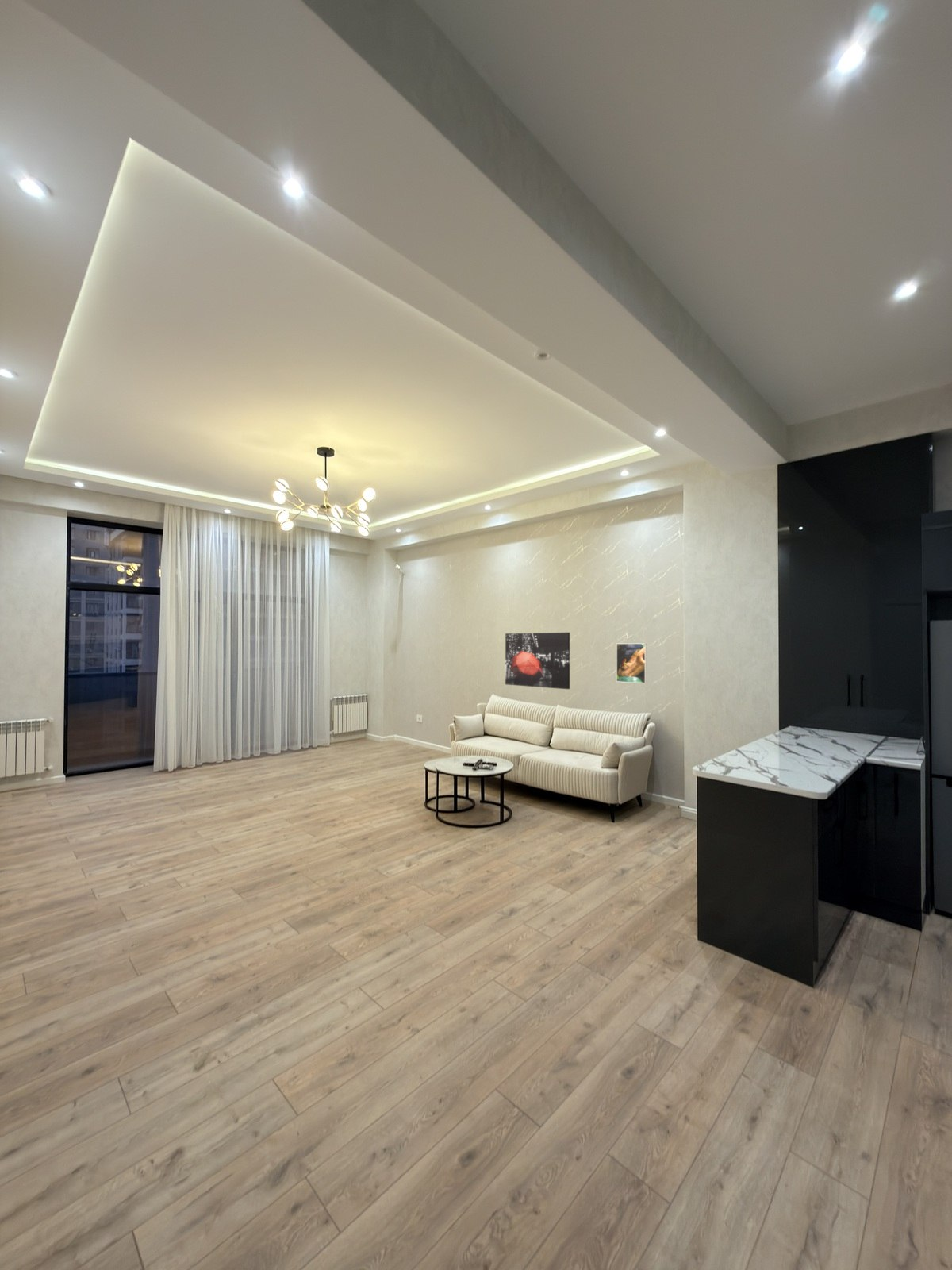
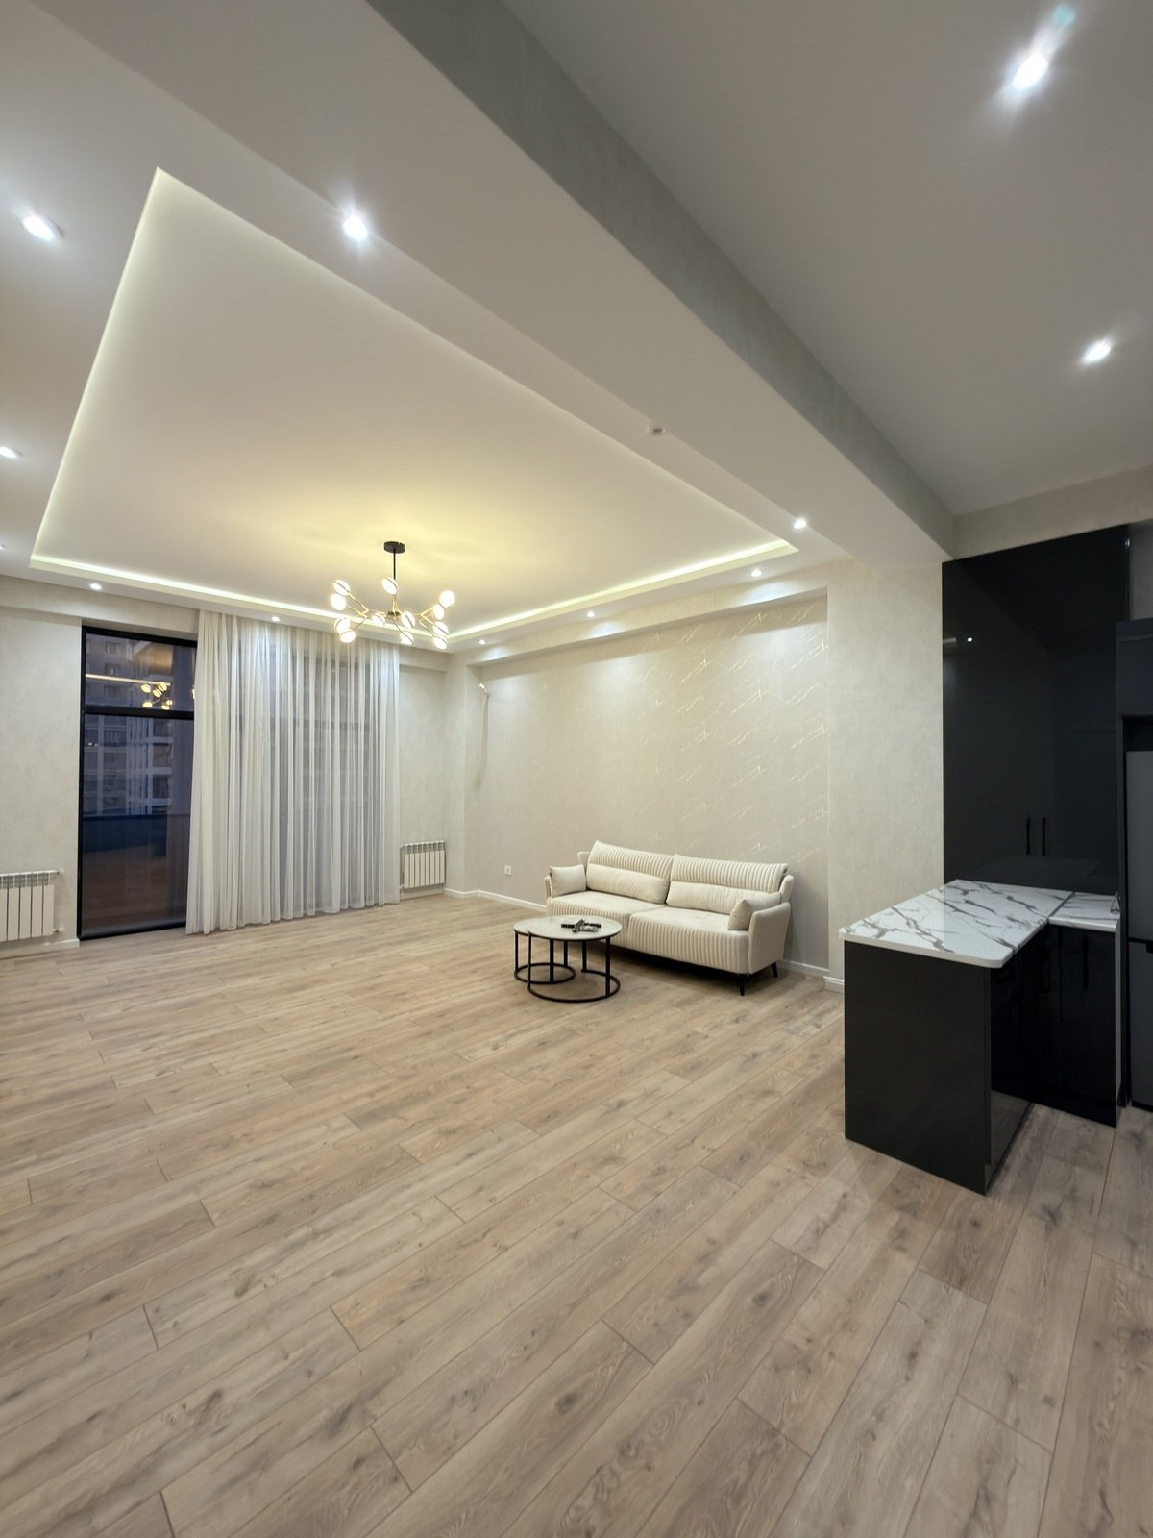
- wall art (536, 660)
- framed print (631, 663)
